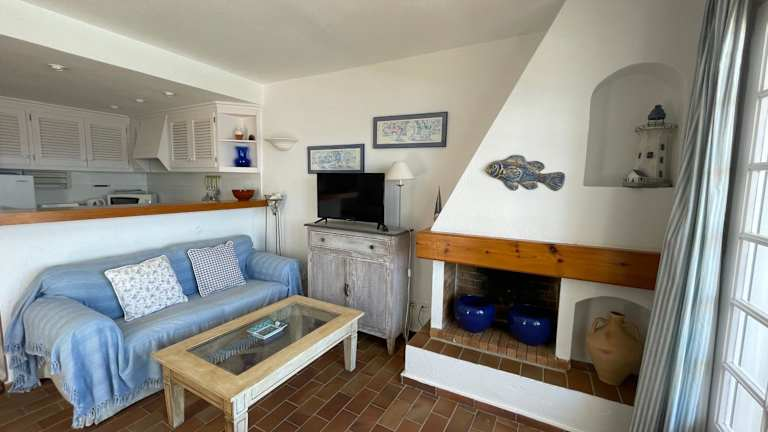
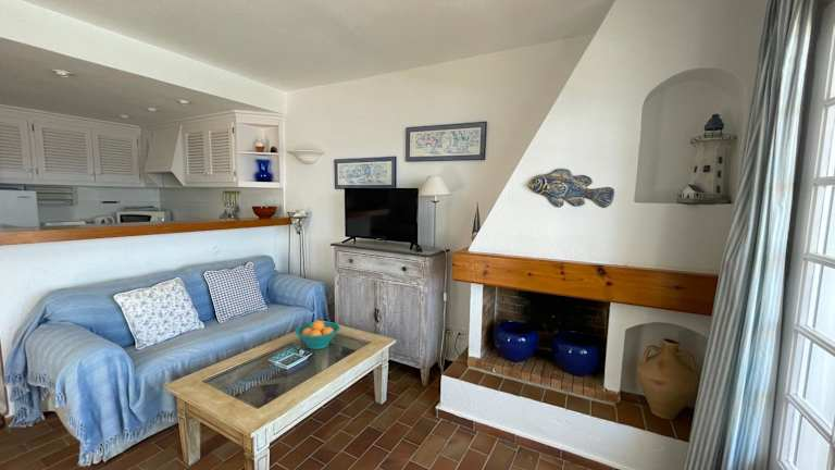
+ fruit bowl (317, 333)
